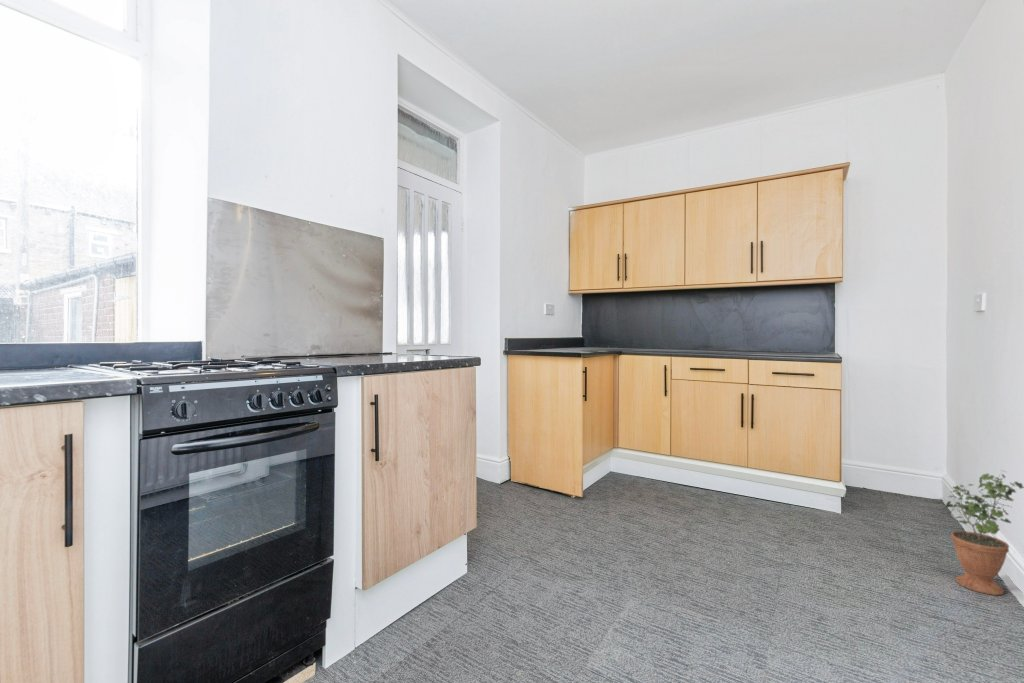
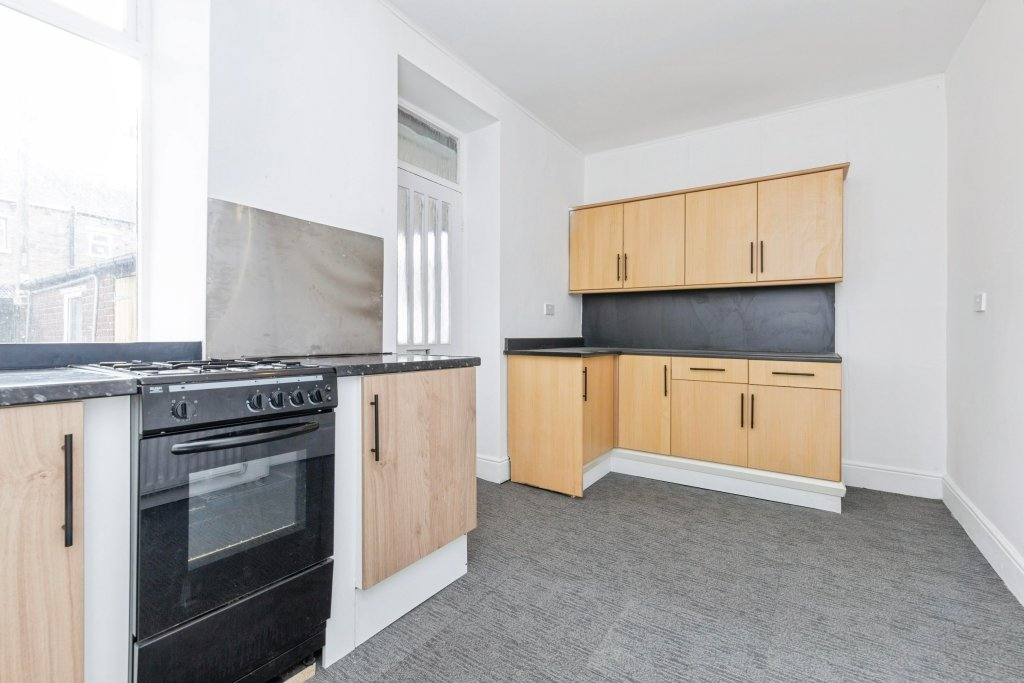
- potted plant (983, 526)
